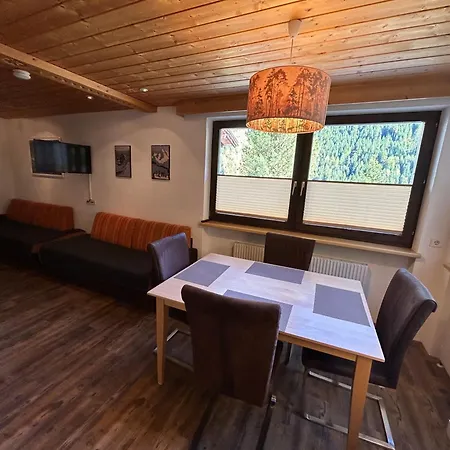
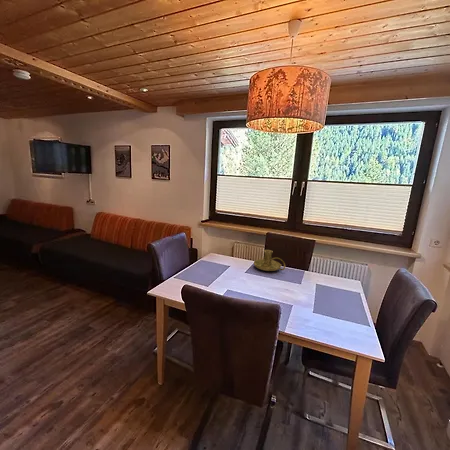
+ candle holder (270, 260)
